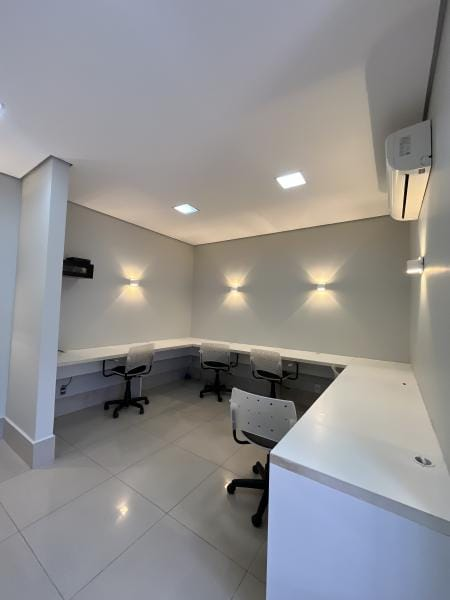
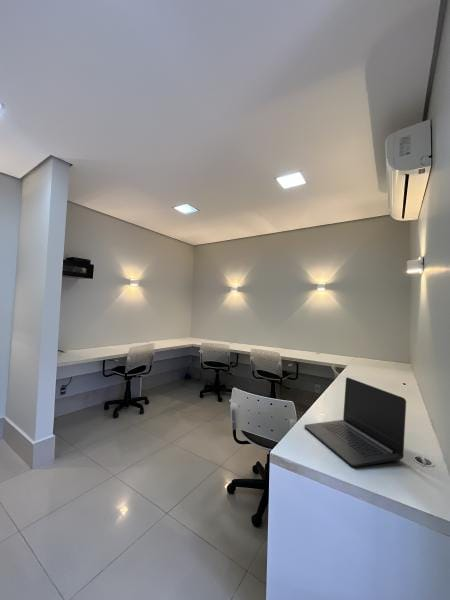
+ laptop (349, 414)
